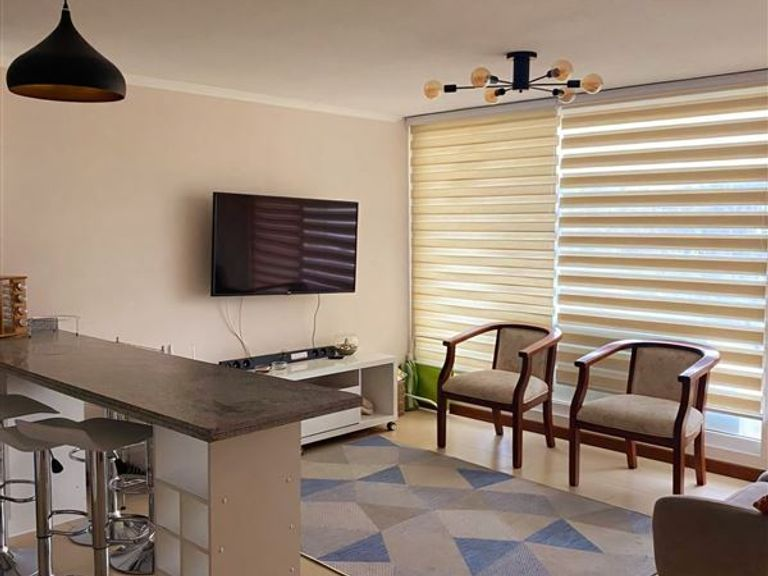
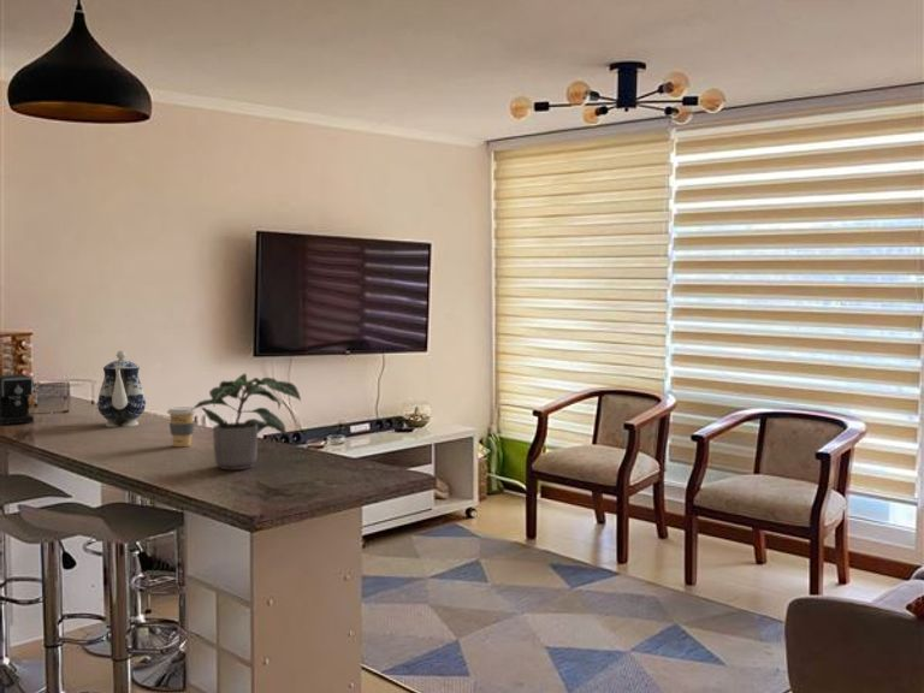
+ coffee cup (182, 426)
+ coffee maker (31, 393)
+ teapot (122, 387)
+ potted plant (245, 421)
